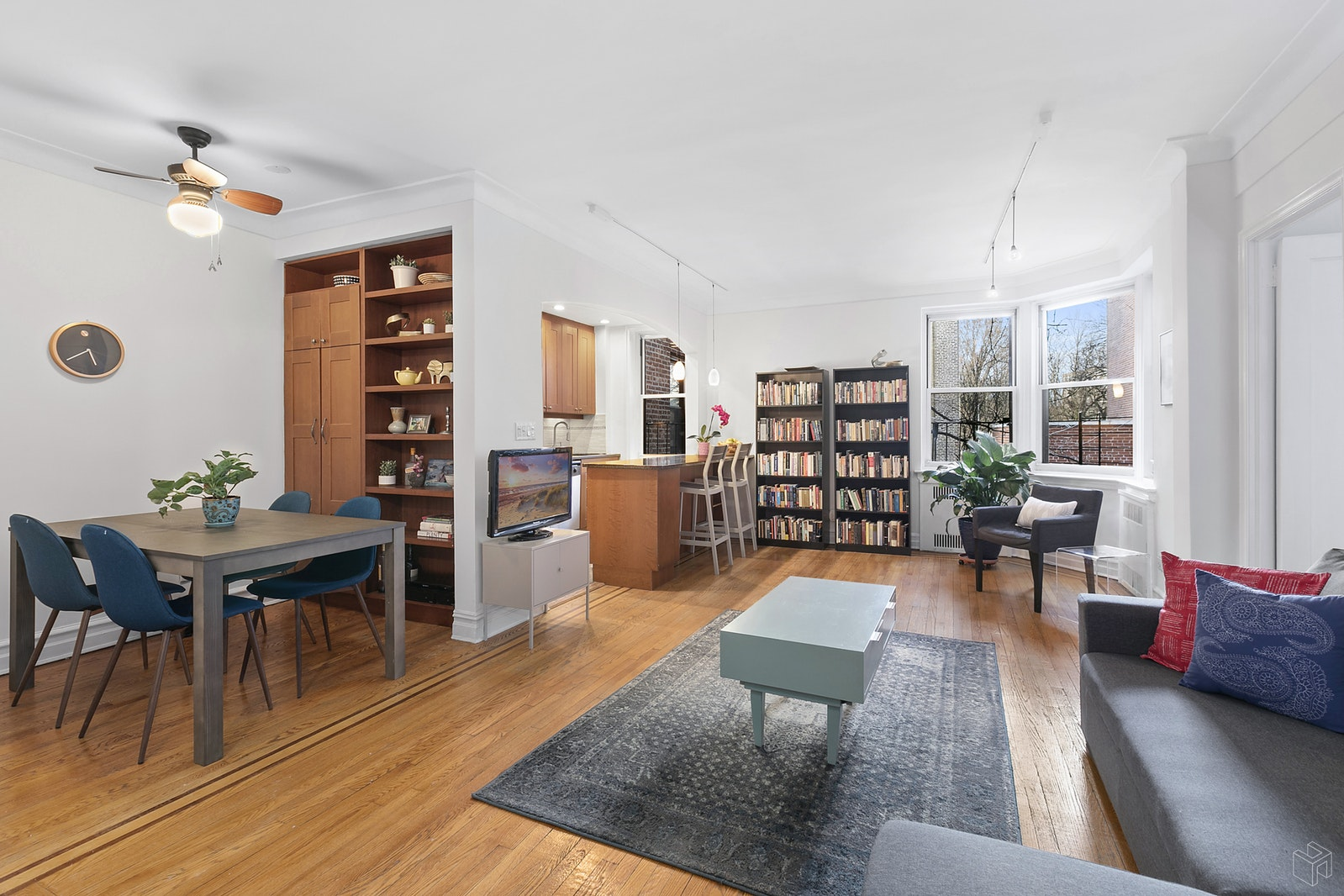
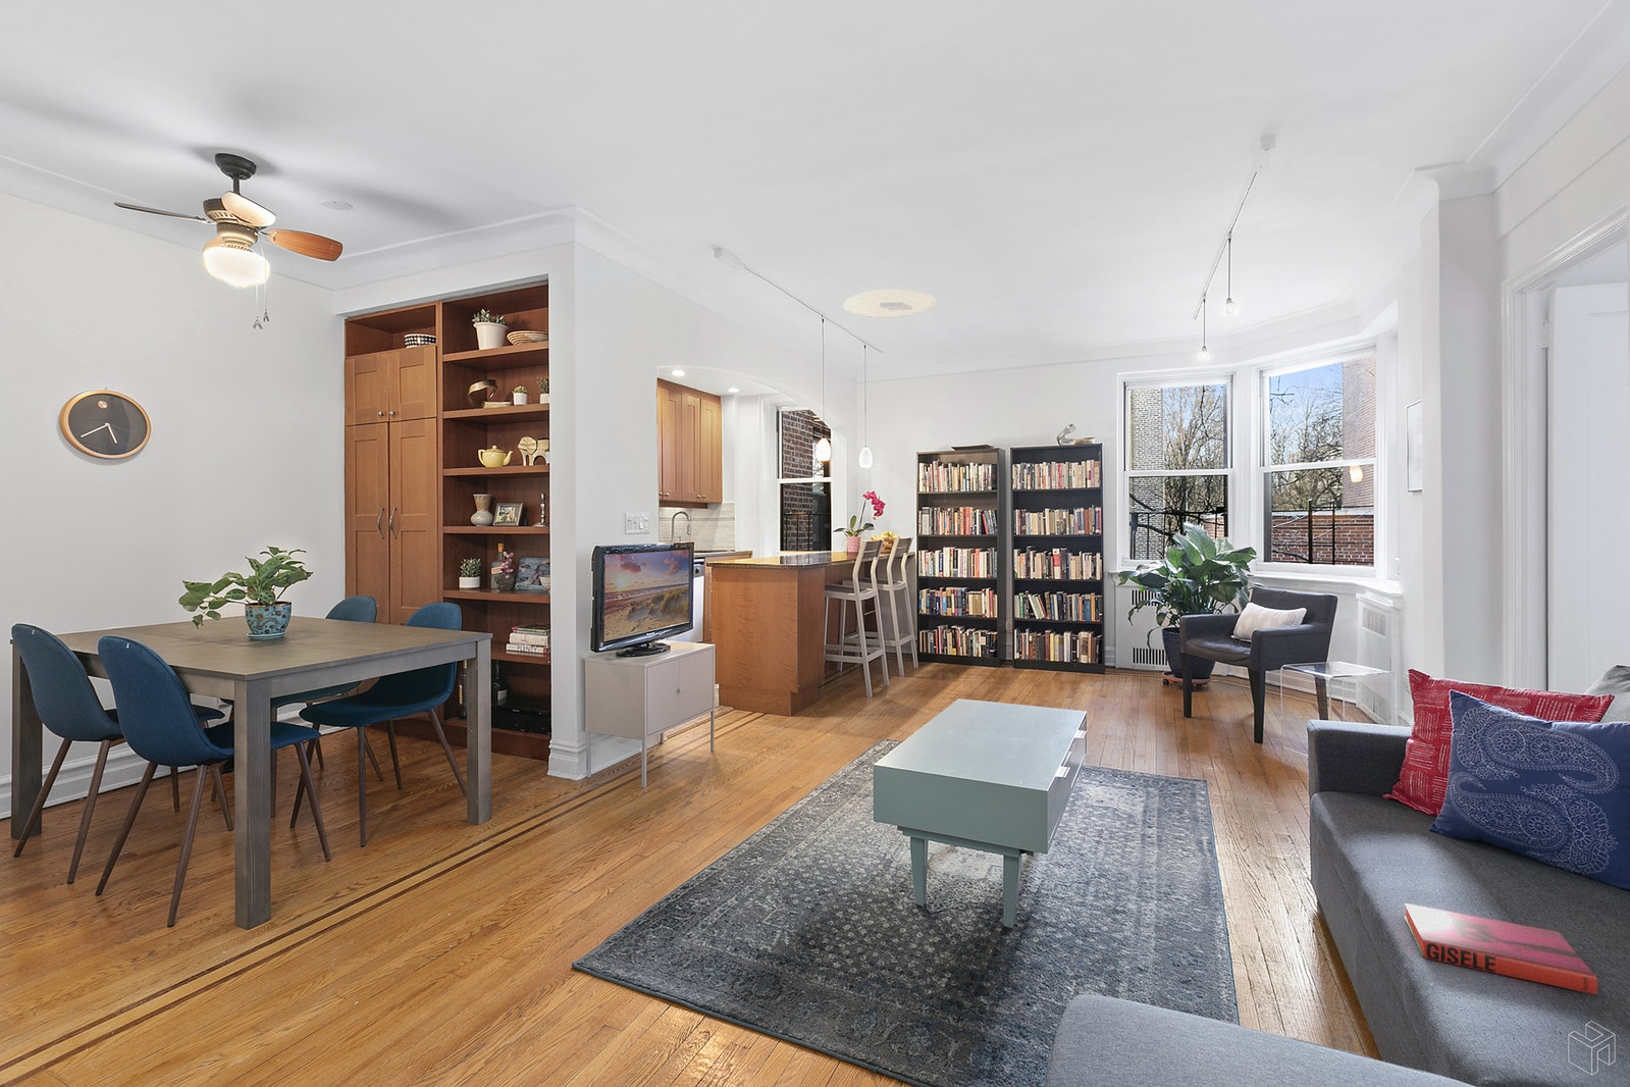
+ ceiling light (889, 300)
+ hardback book (1492, 944)
